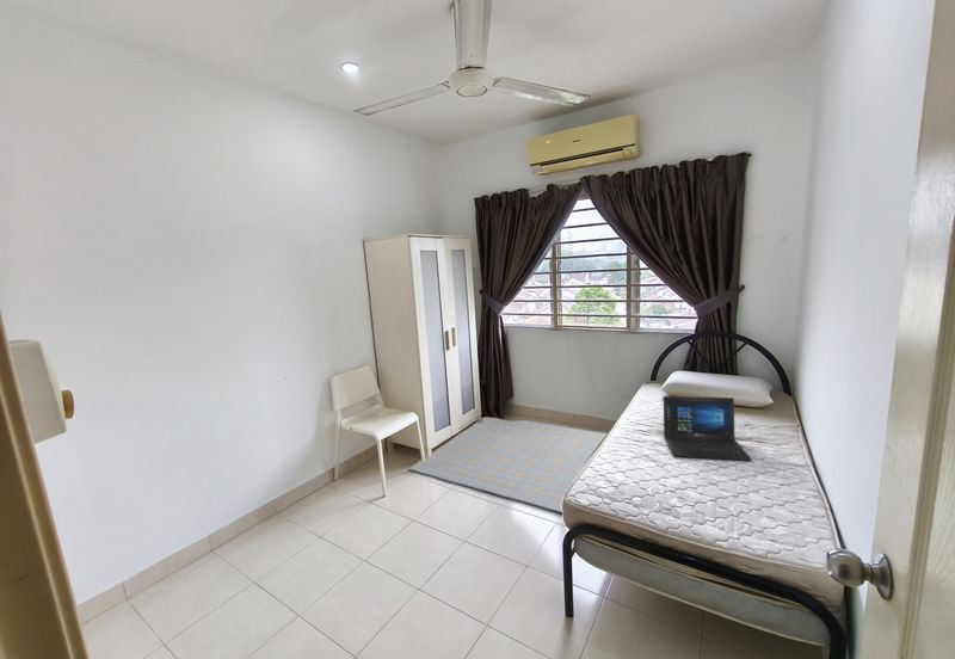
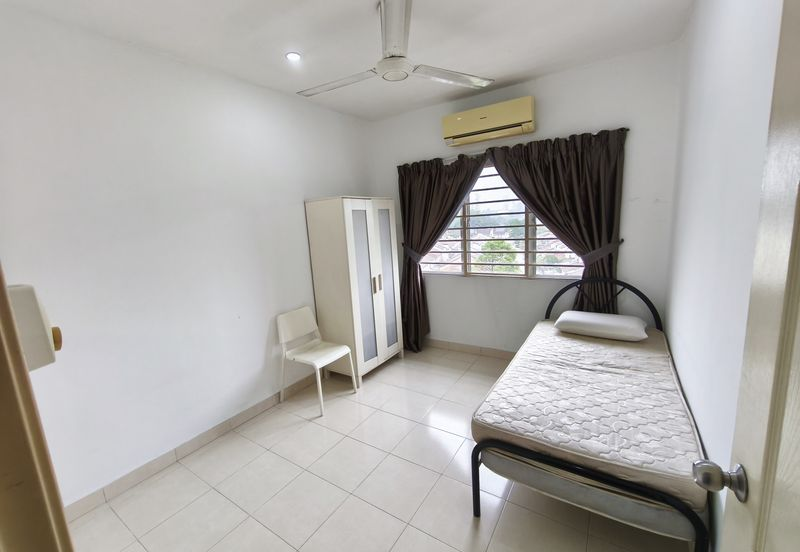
- laptop (703, 426)
- rug (552, 457)
